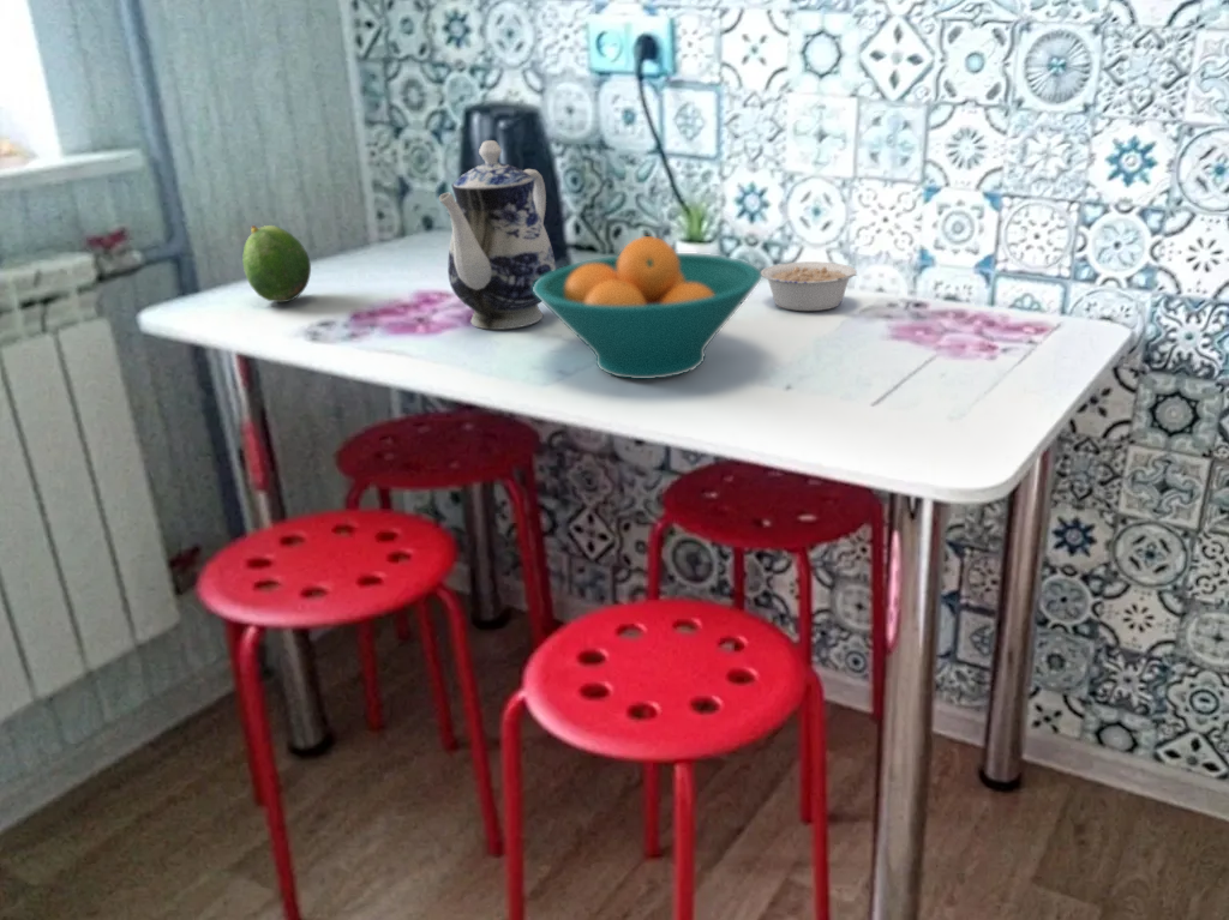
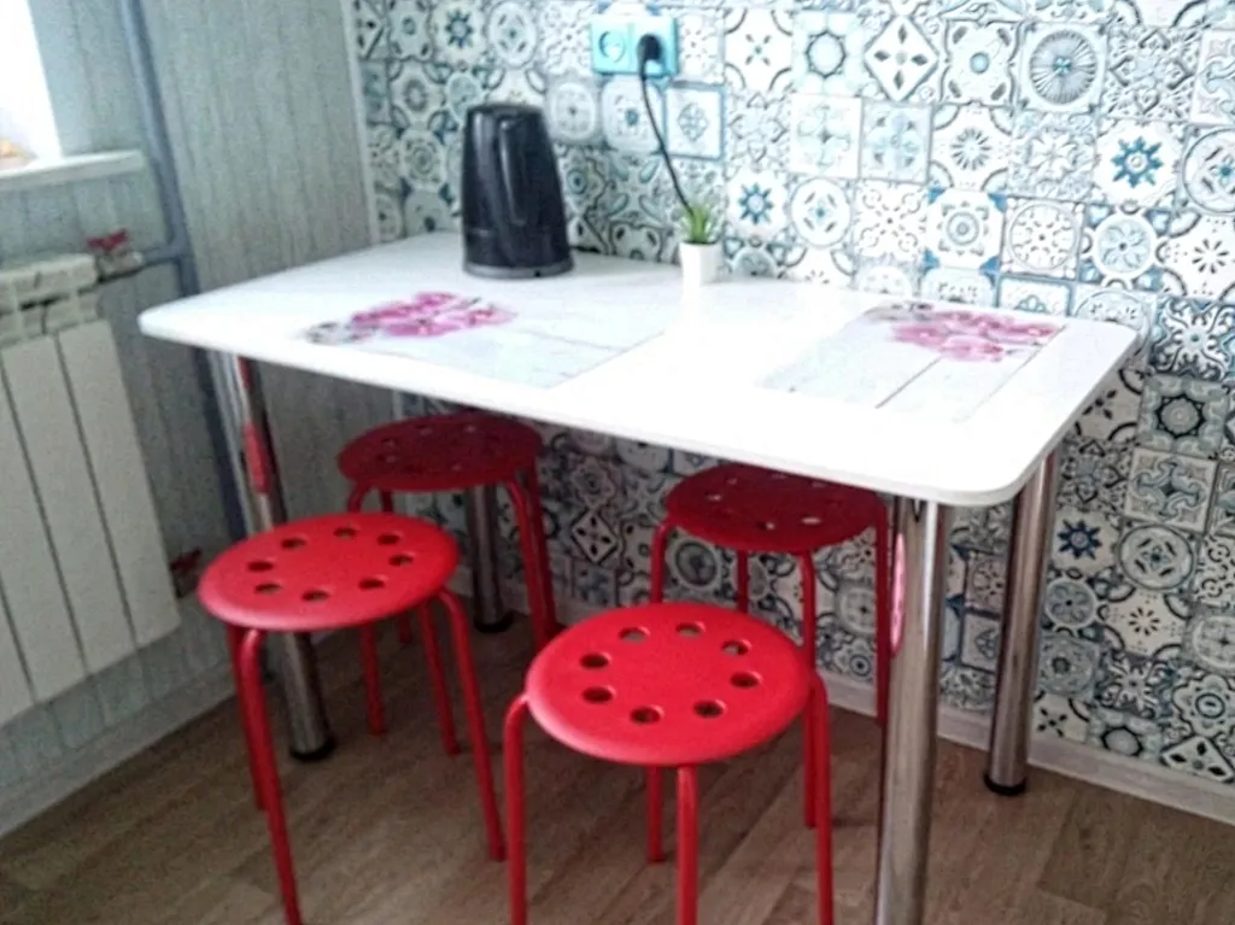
- fruit (276, 263)
- legume (811, 284)
- teapot (498, 233)
- fruit bowl (647, 301)
